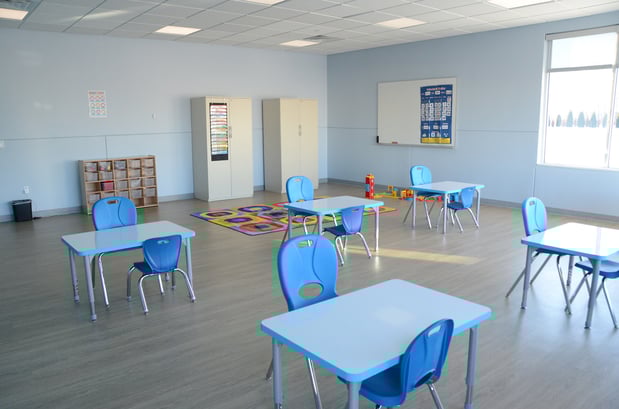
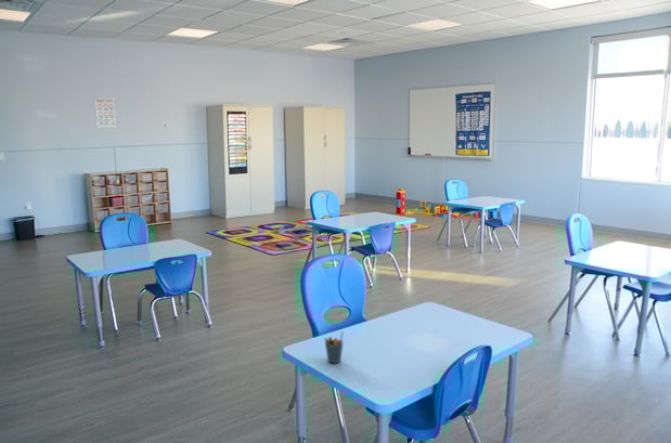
+ pen holder (334, 347)
